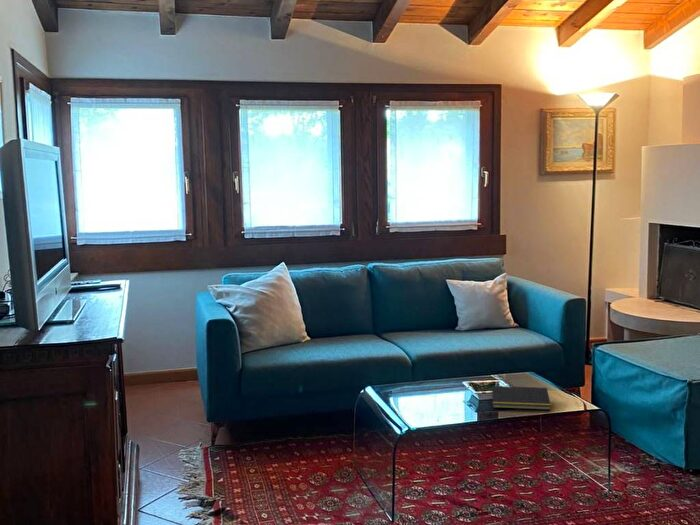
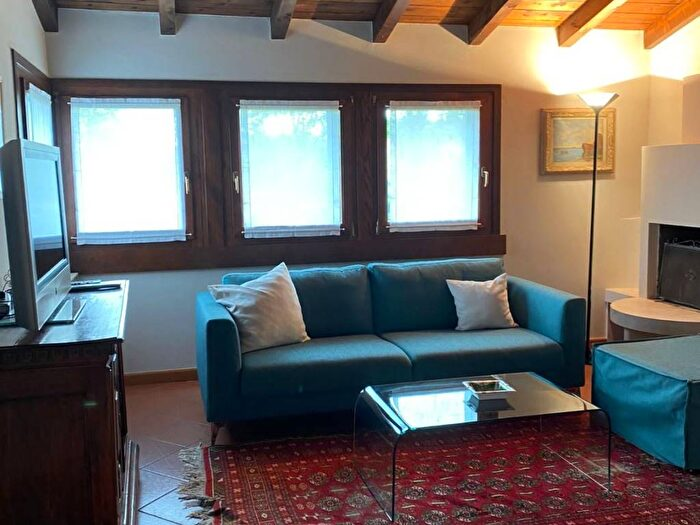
- notepad (520, 397)
